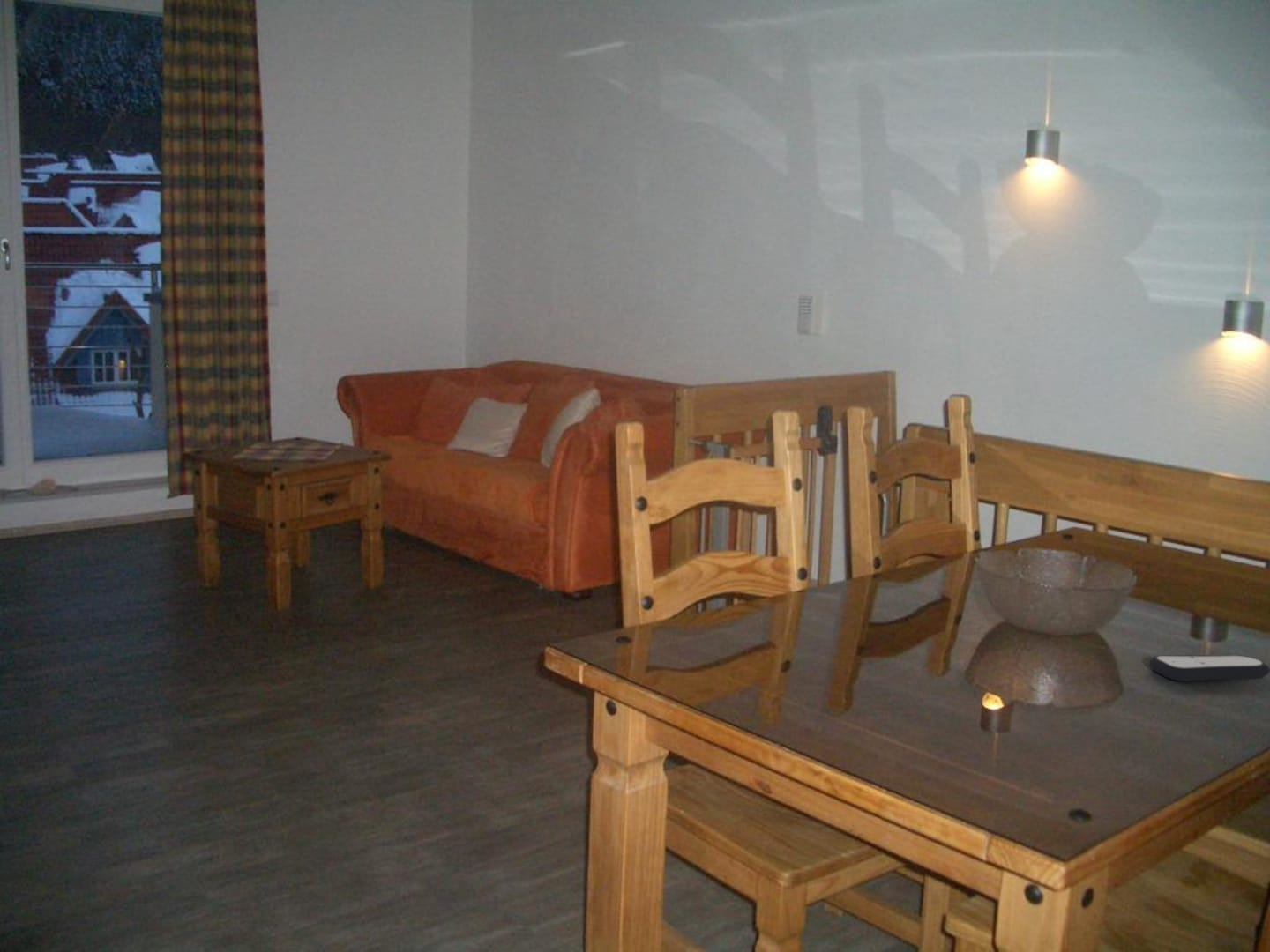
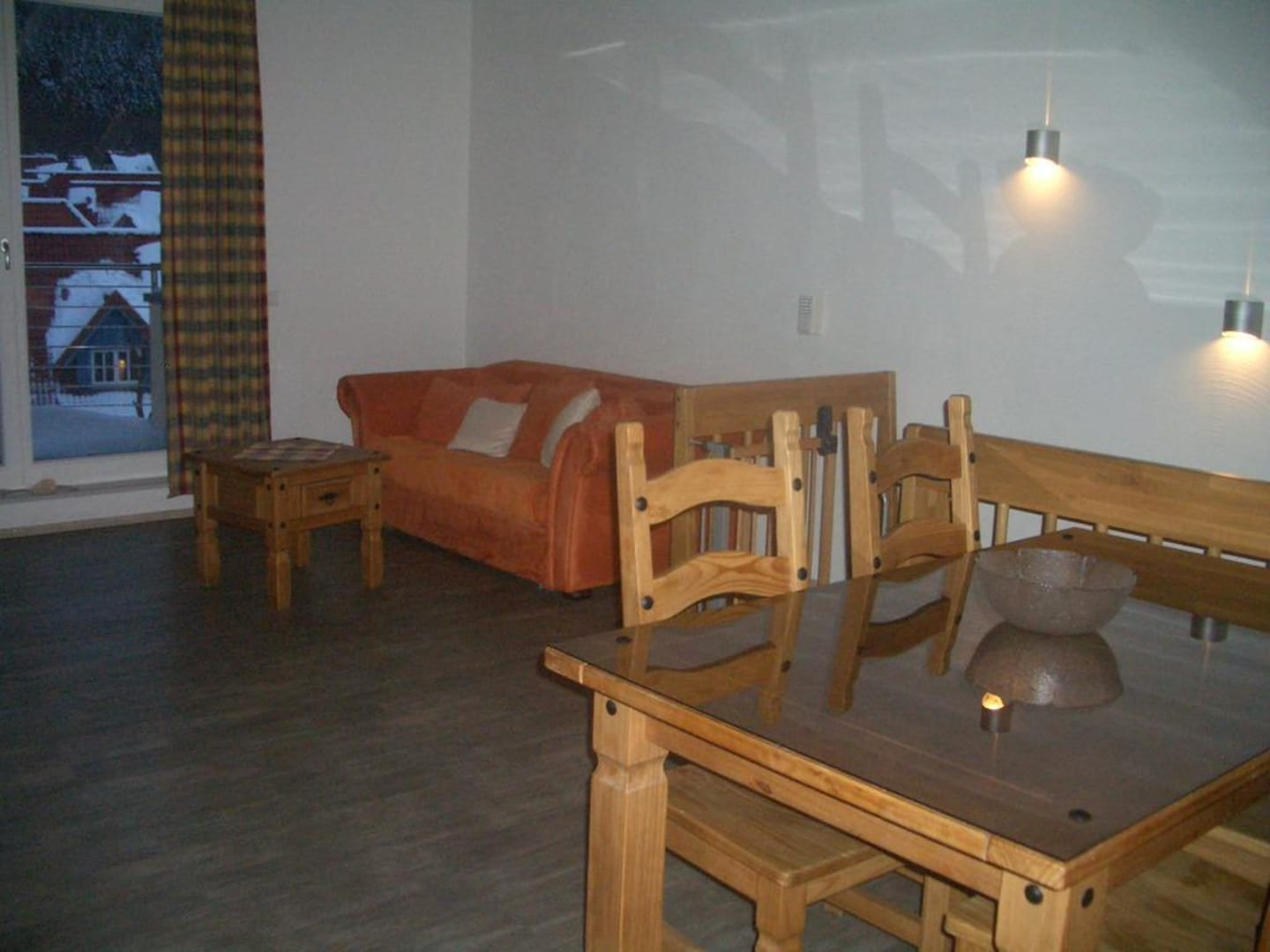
- remote control (1210, 666)
